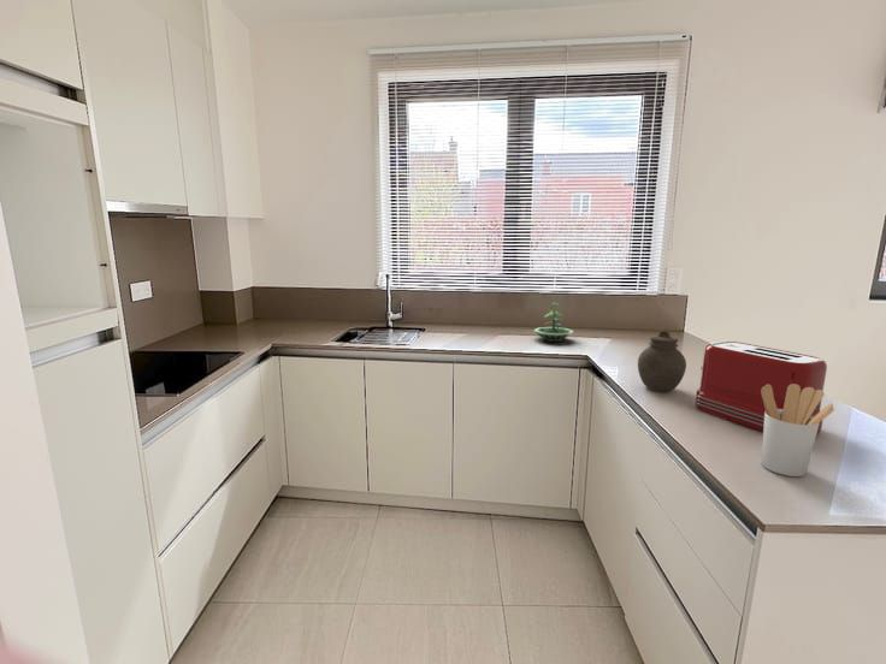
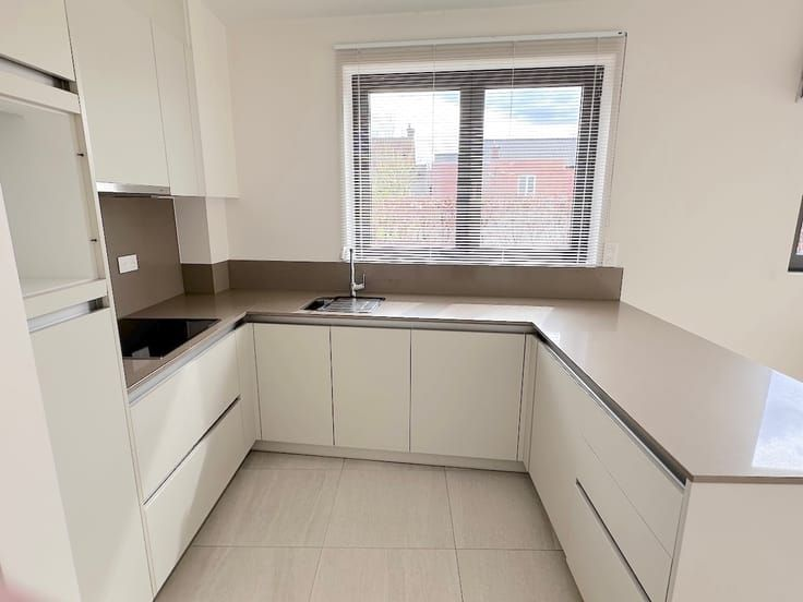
- utensil holder (792, 426)
- jar (661, 360)
- terrarium (554, 309)
- toaster (757, 384)
